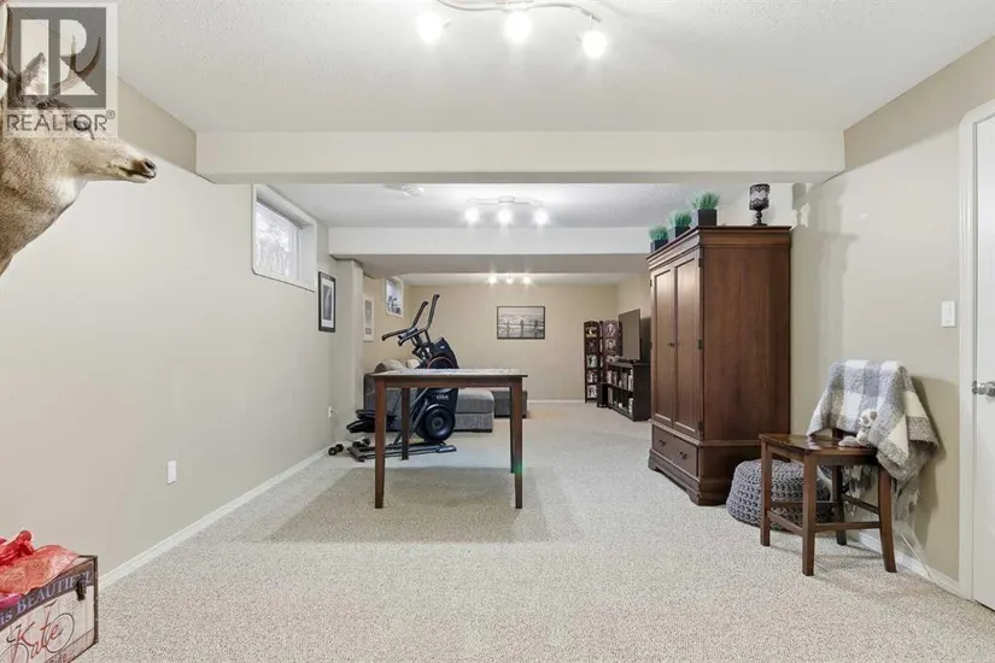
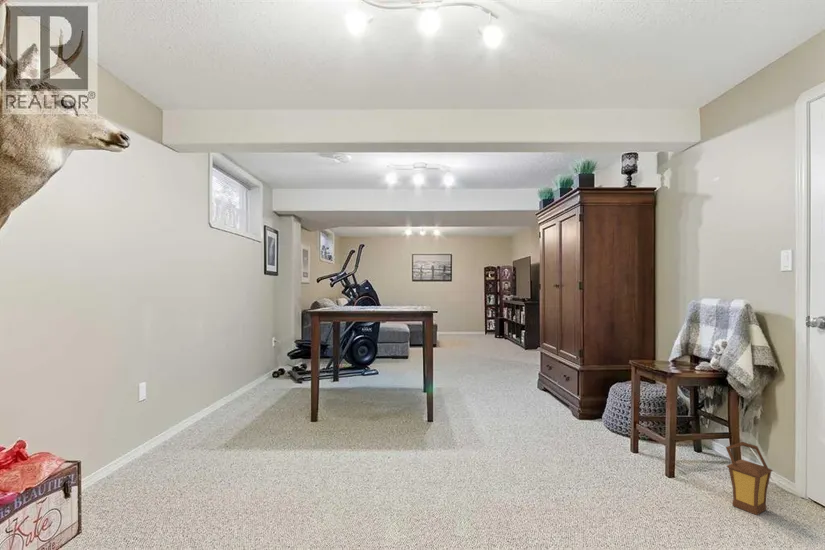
+ lantern (748, 475)
